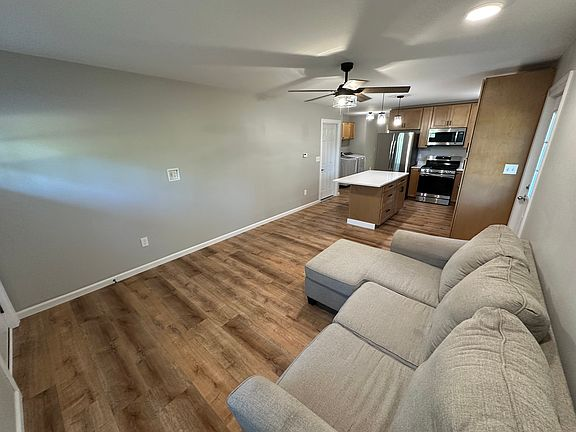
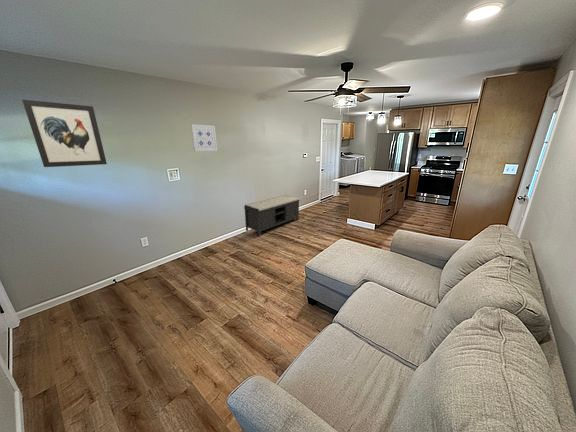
+ bench (273, 213)
+ wall art (204, 138)
+ wall art (69, 135)
